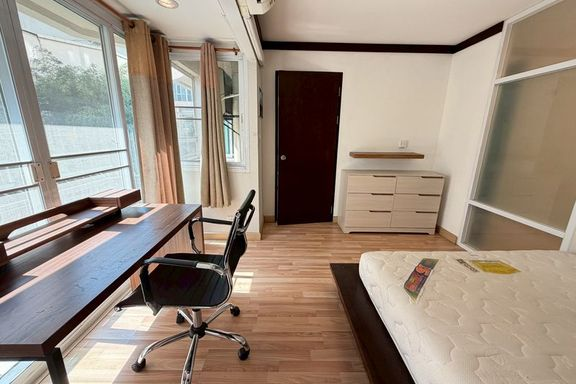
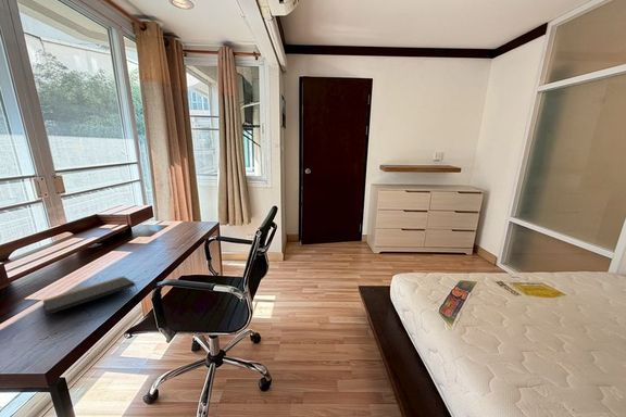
+ notepad (90, 292)
